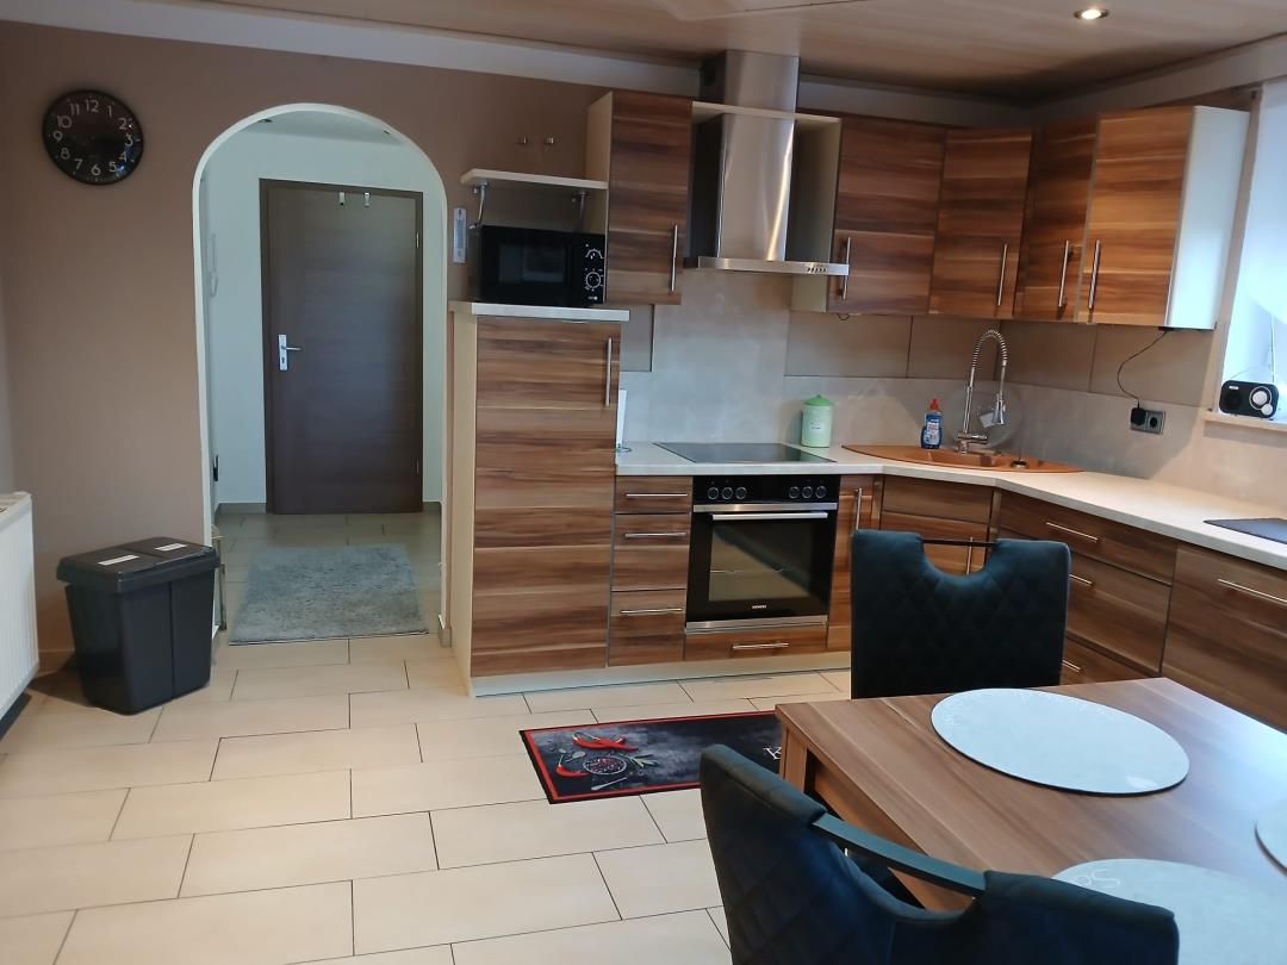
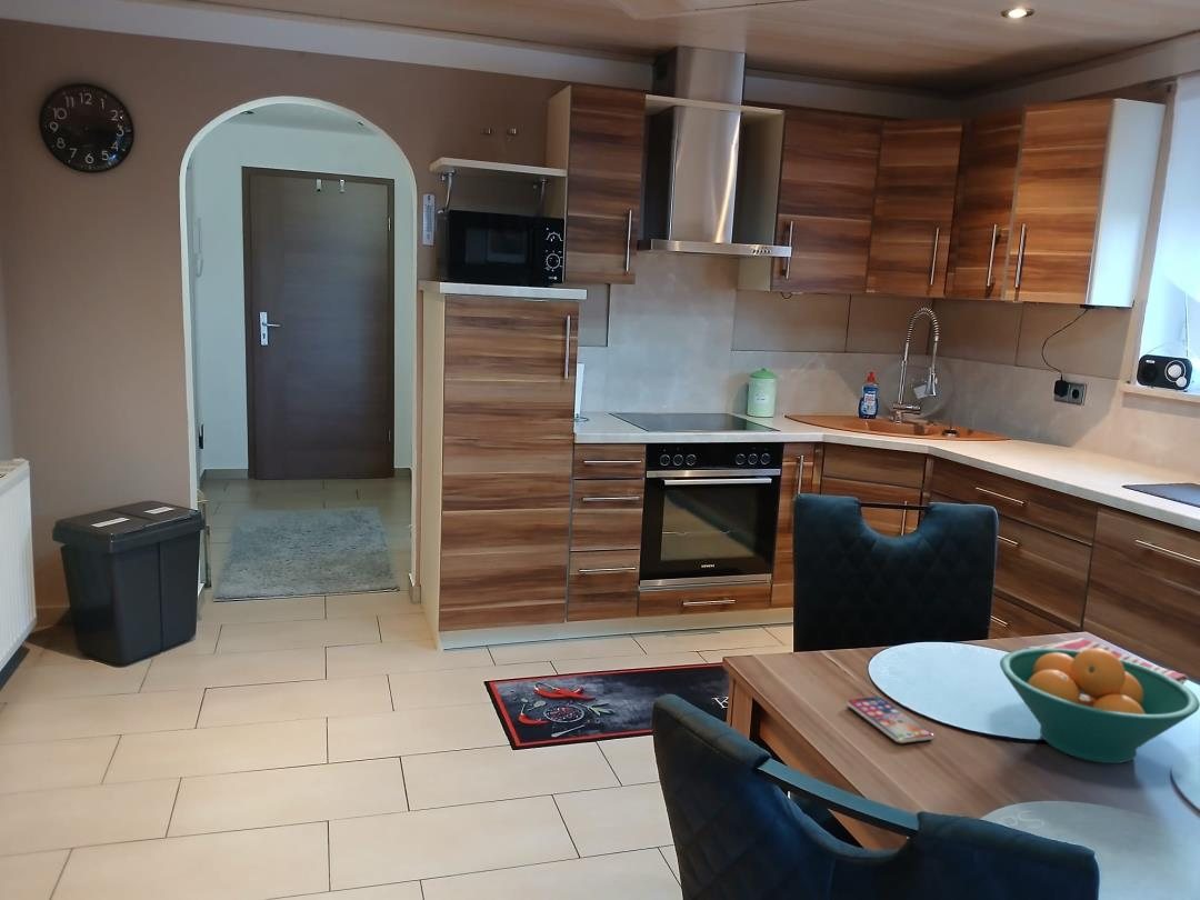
+ fruit bowl (1092, 697)
+ dish towel (1109, 651)
+ smartphone (888, 719)
